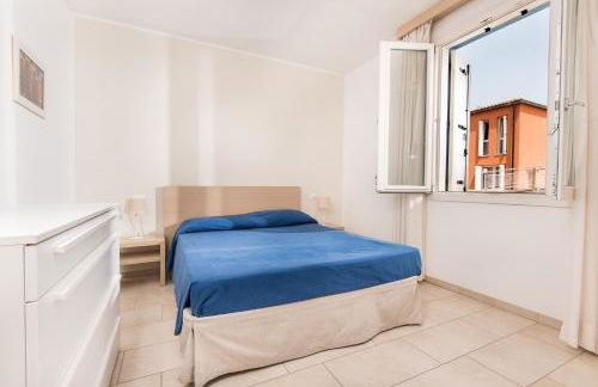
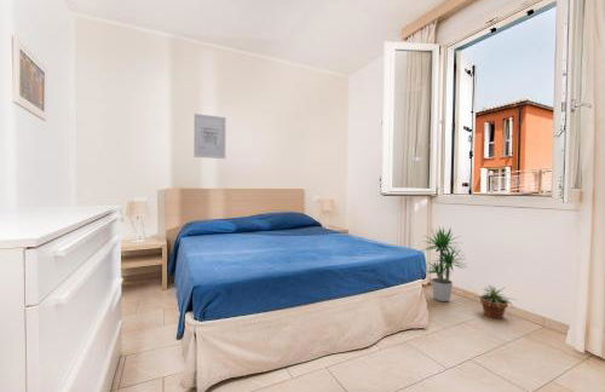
+ potted plant (444, 263)
+ potted plant (494, 300)
+ wall art (209, 137)
